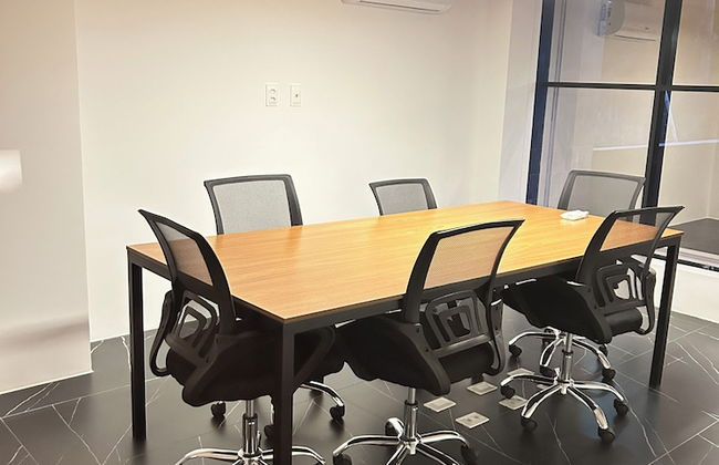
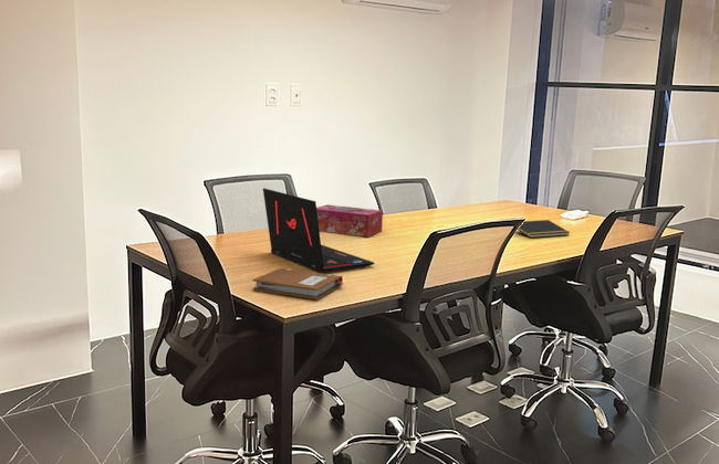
+ notebook (300, 282)
+ tissue box (346, 220)
+ notepad (539, 228)
+ laptop (317, 226)
